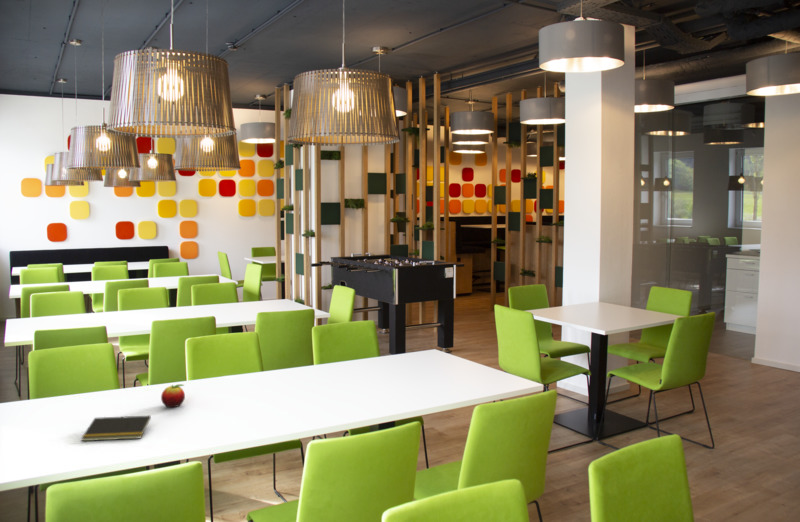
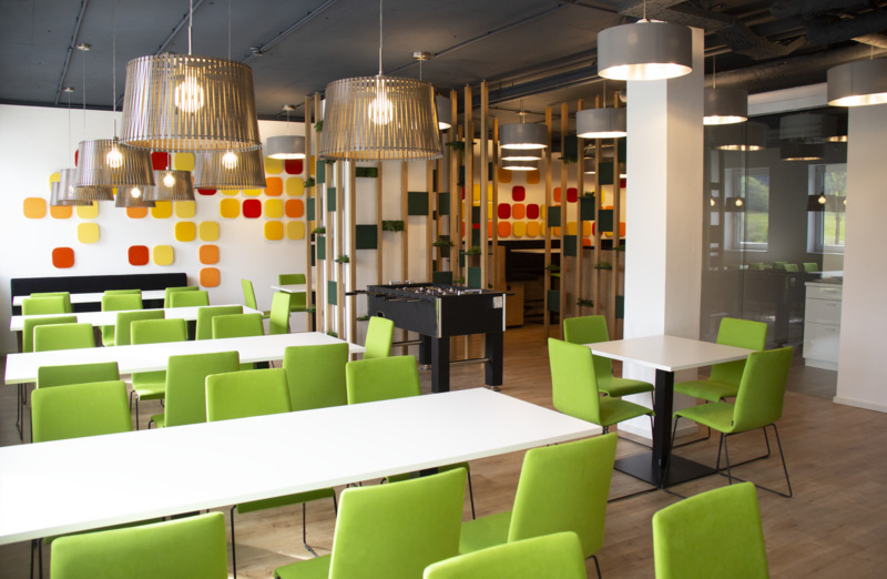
- fruit (173, 395)
- notepad (117, 427)
